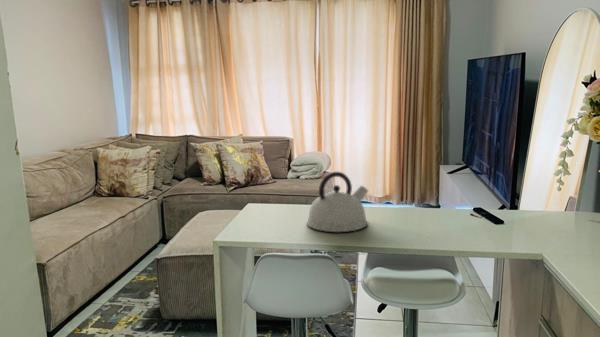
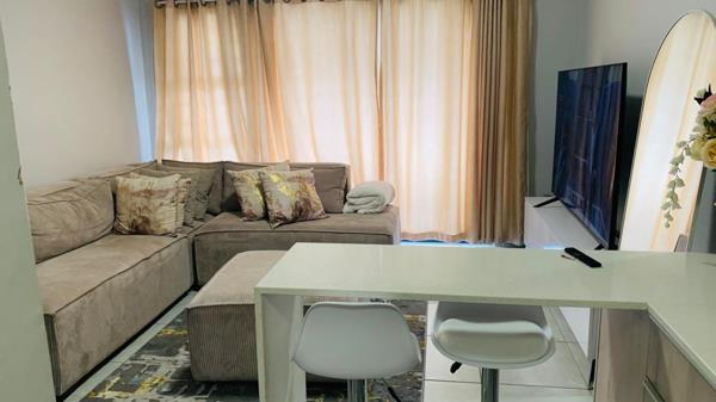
- kettle (339, 197)
